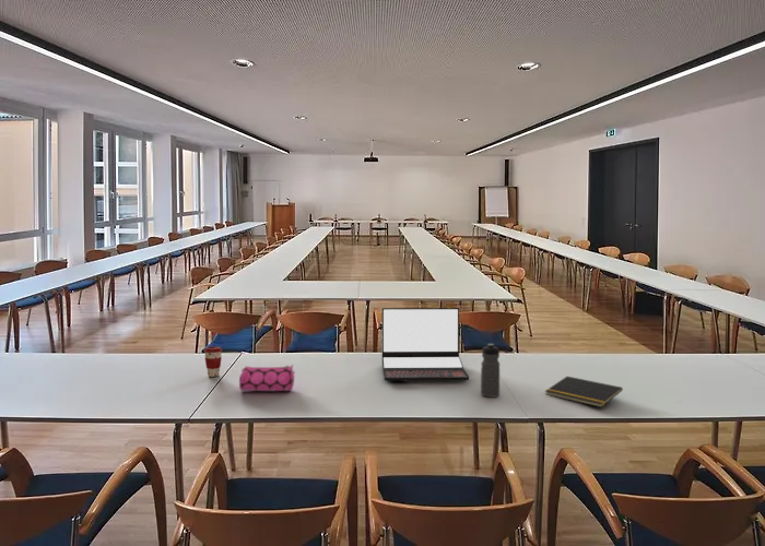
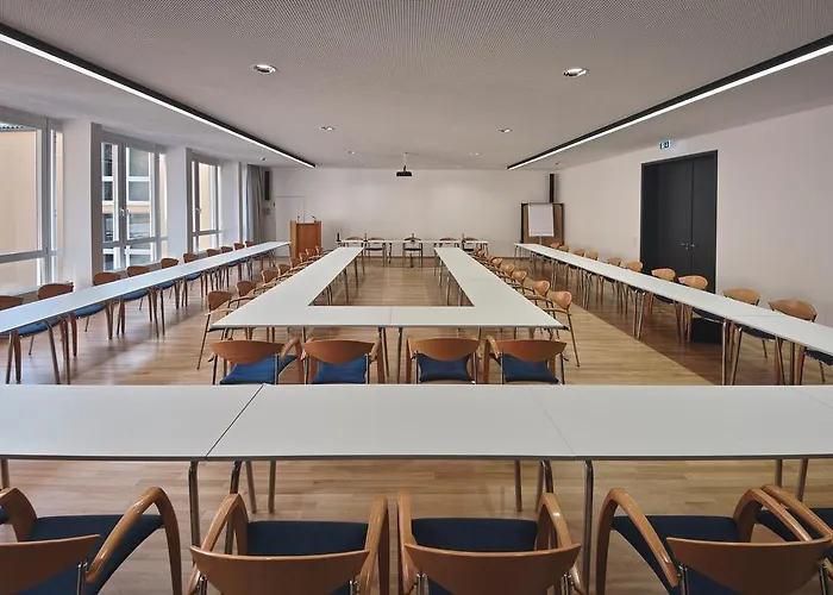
- laptop (423, 342)
- water bottle (490, 369)
- notepad (582, 390)
- coffee cup (213, 361)
- pencil case (267, 377)
